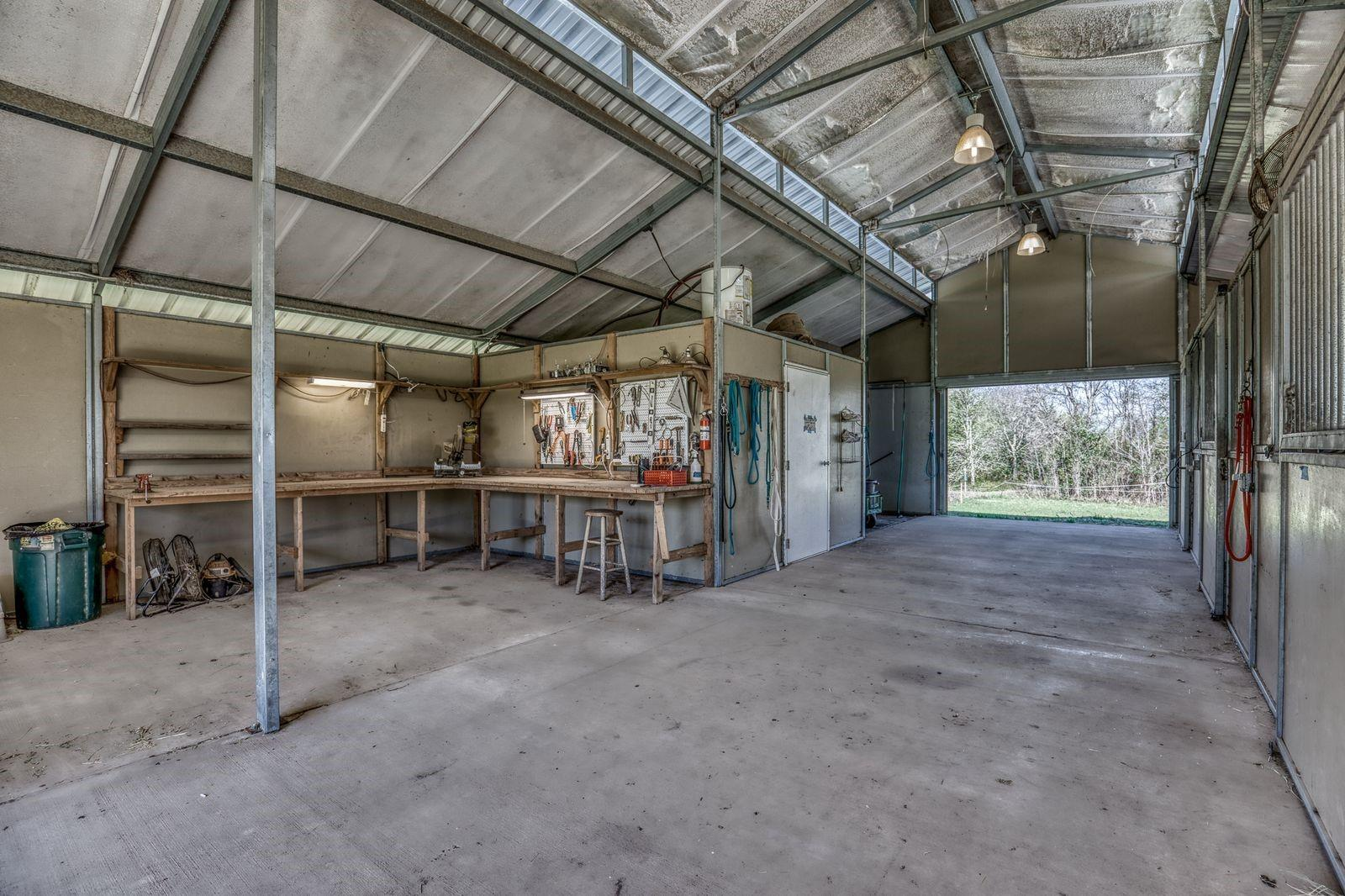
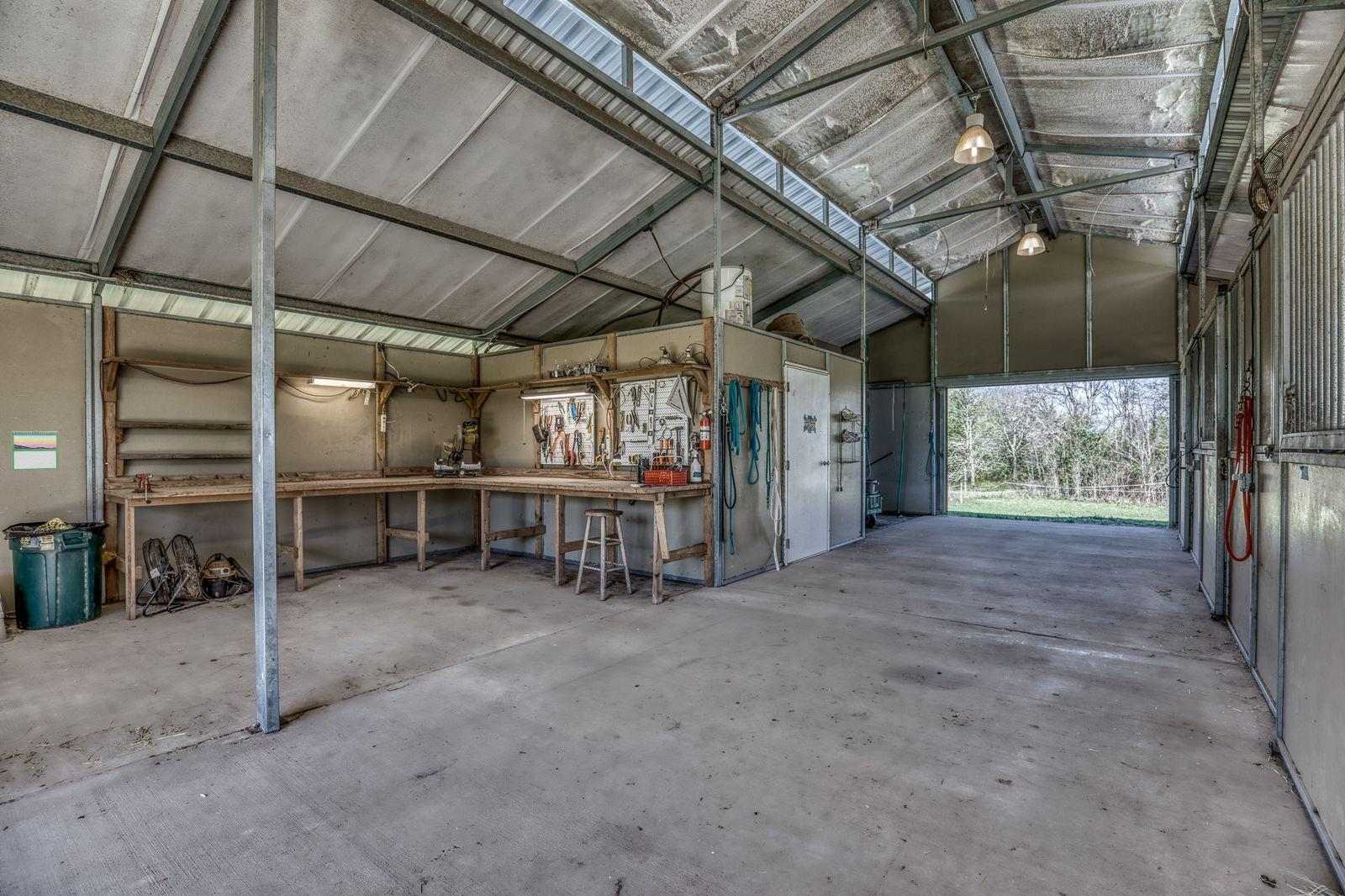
+ calendar (35, 450)
